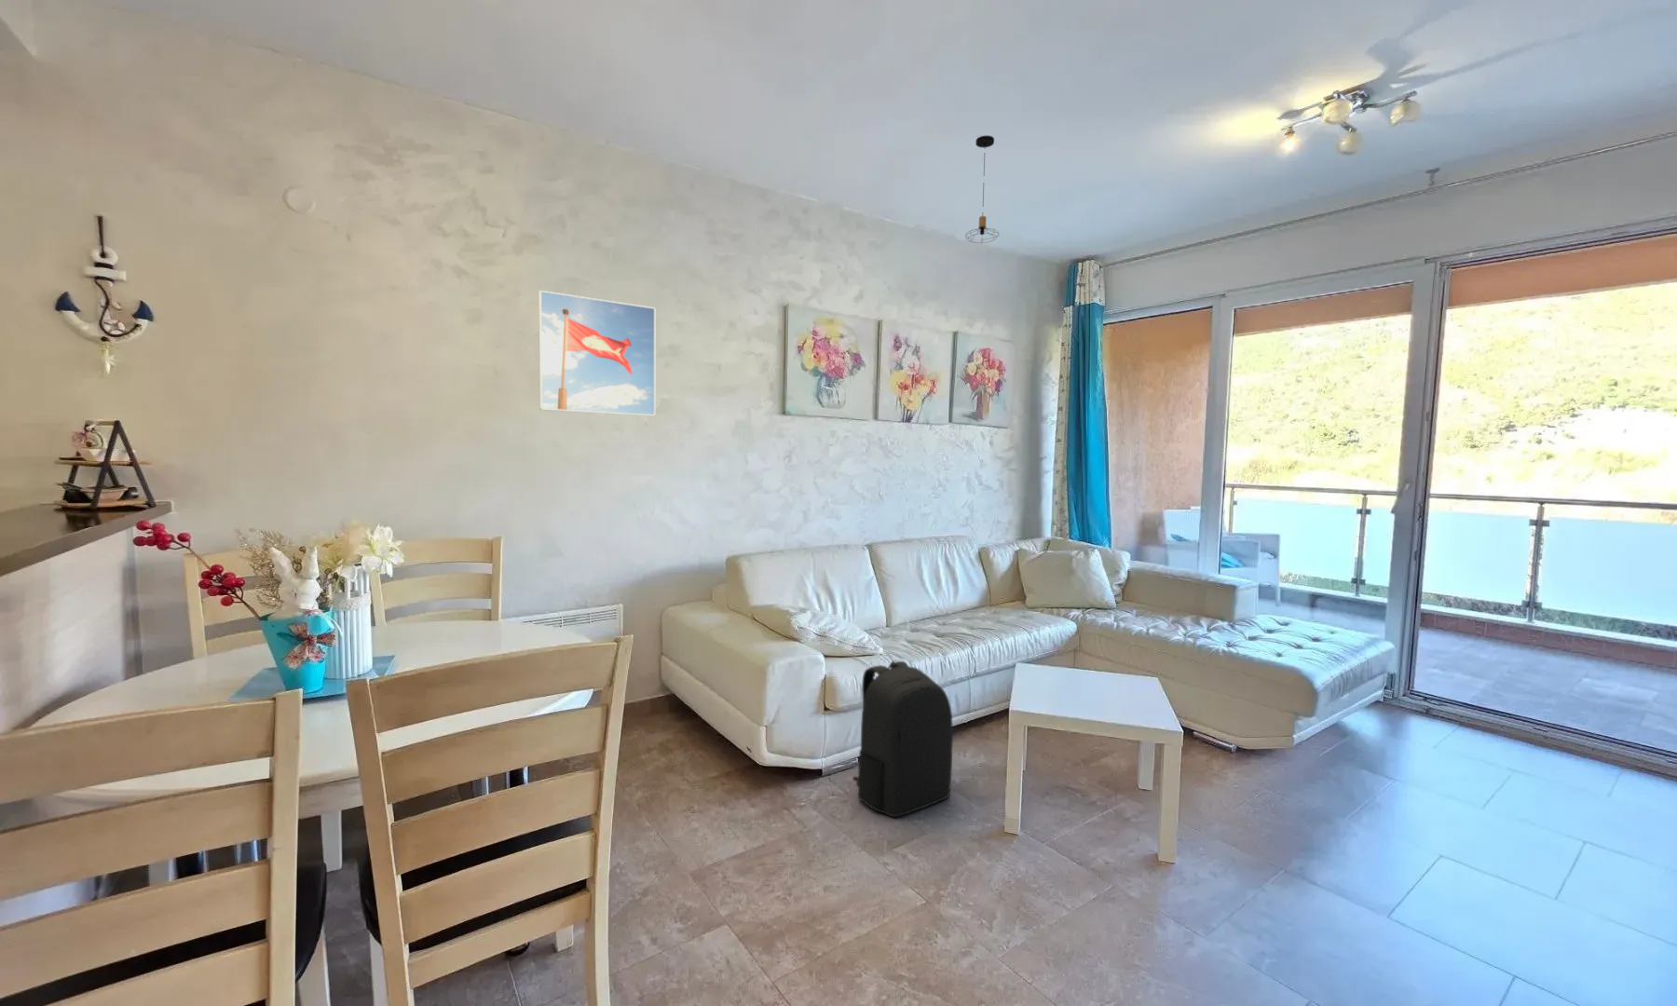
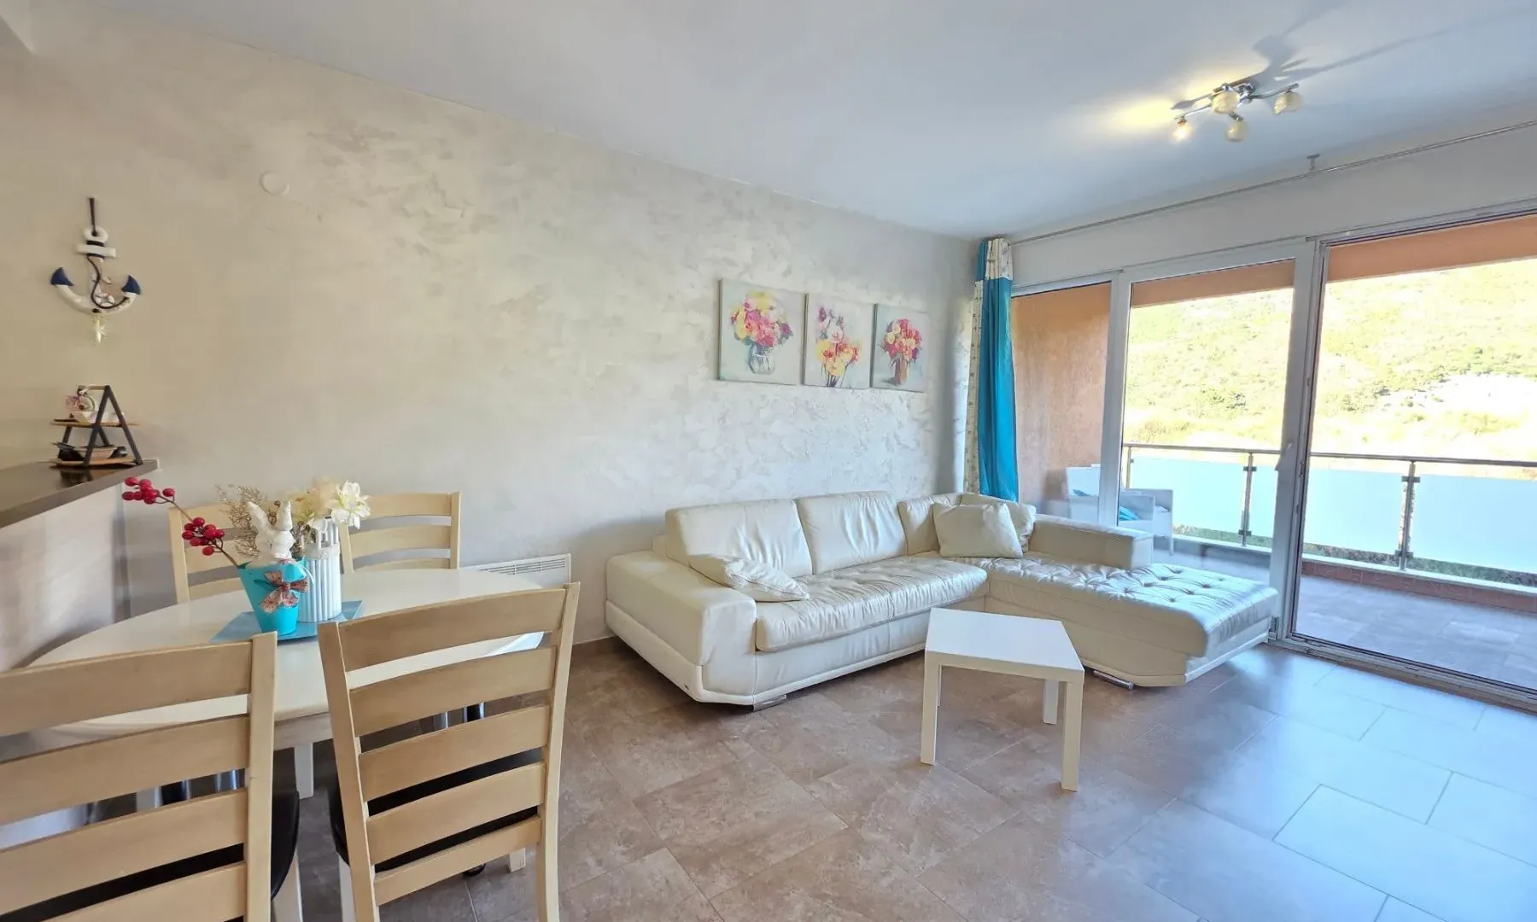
- pendant light (983, 193)
- backpack (898, 727)
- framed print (599, 357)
